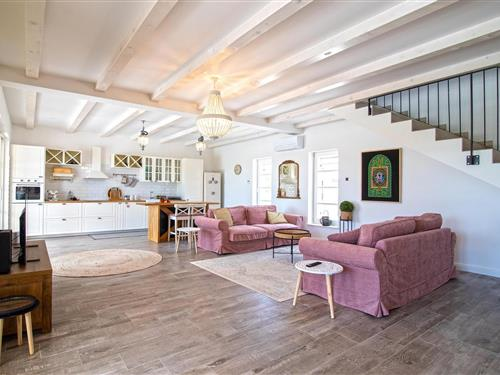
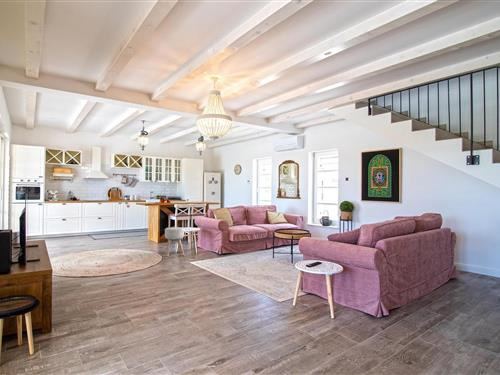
+ ottoman (174, 241)
